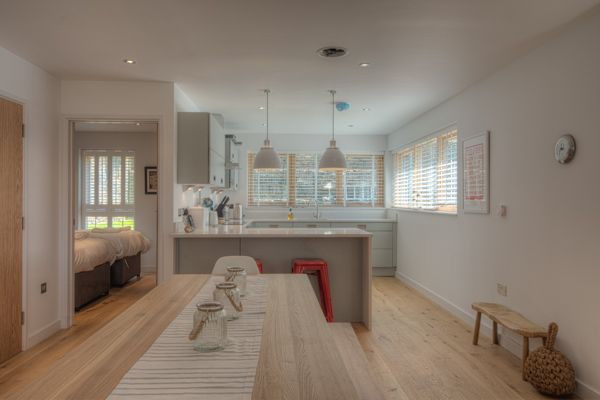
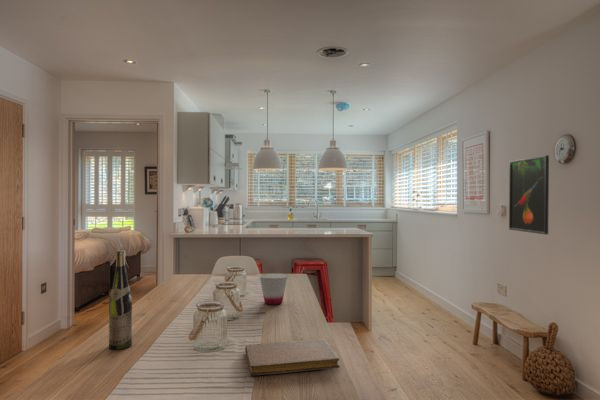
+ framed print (527, 195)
+ cup (273, 289)
+ notebook (290, 355)
+ wine bottle (120, 298)
